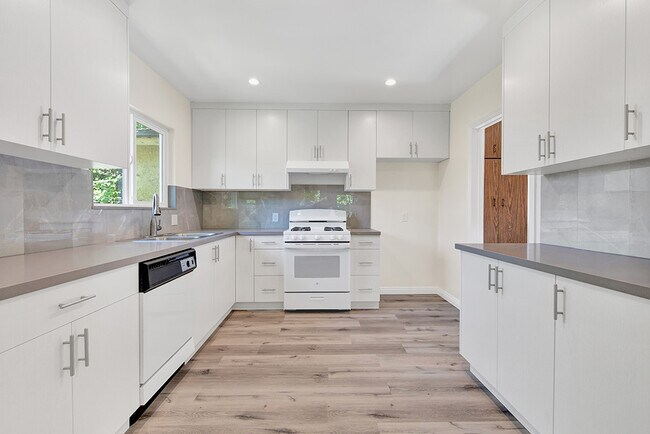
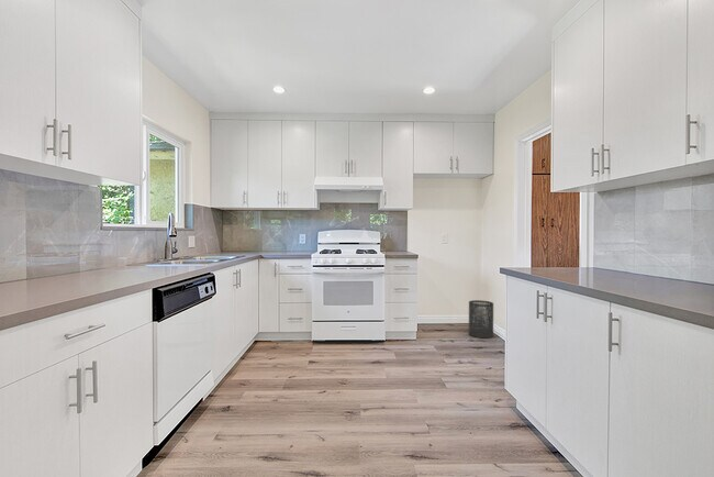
+ trash can (480, 318)
